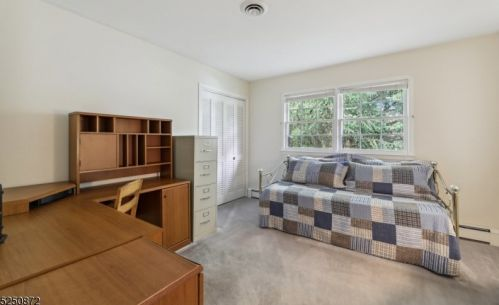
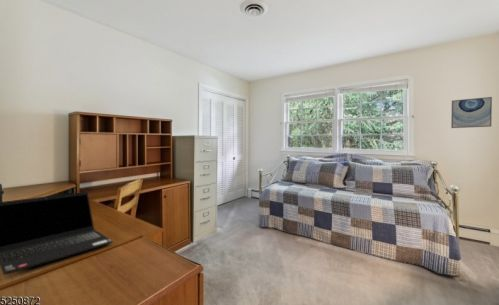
+ wall art (470, 113)
+ laptop computer (55, 224)
